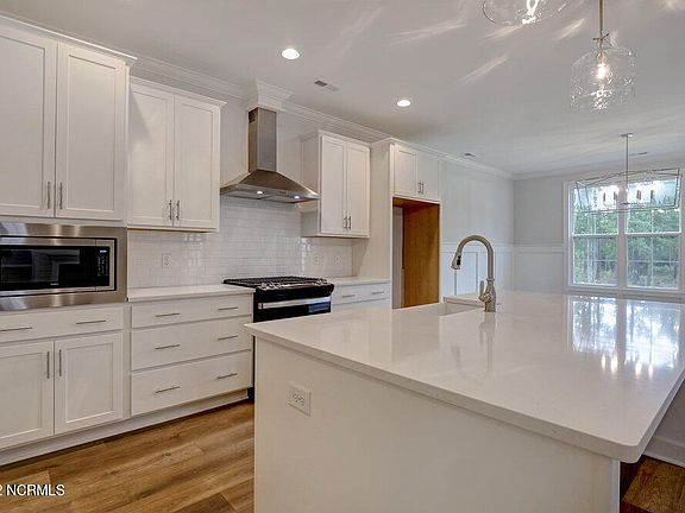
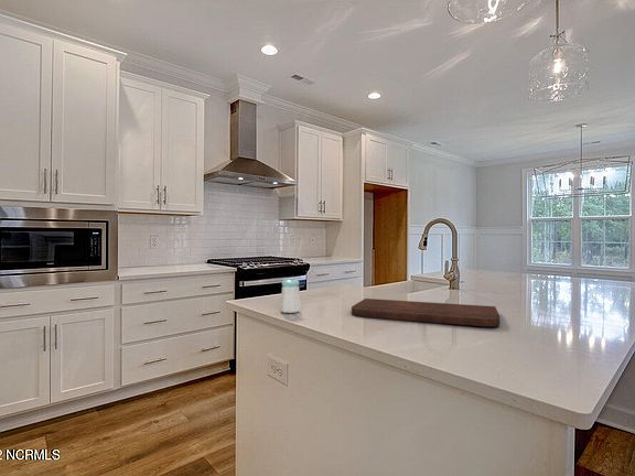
+ salt shaker (290, 295)
+ cutting board (422, 311)
